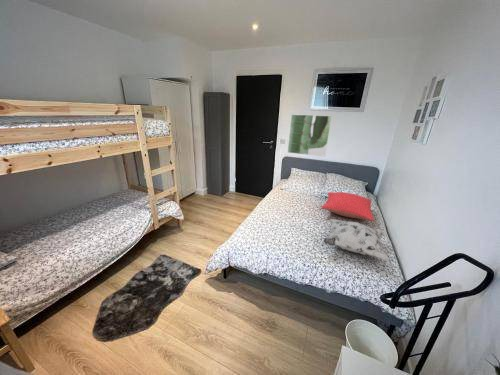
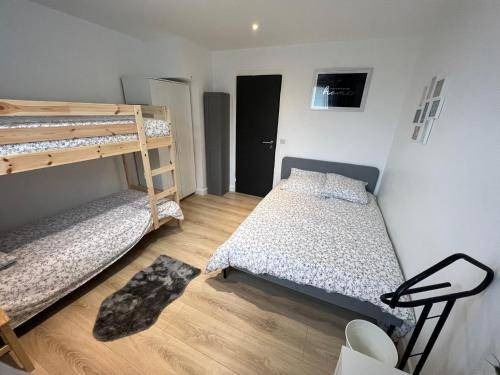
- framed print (308, 135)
- decorative pillow (355, 236)
- pillow (347, 204)
